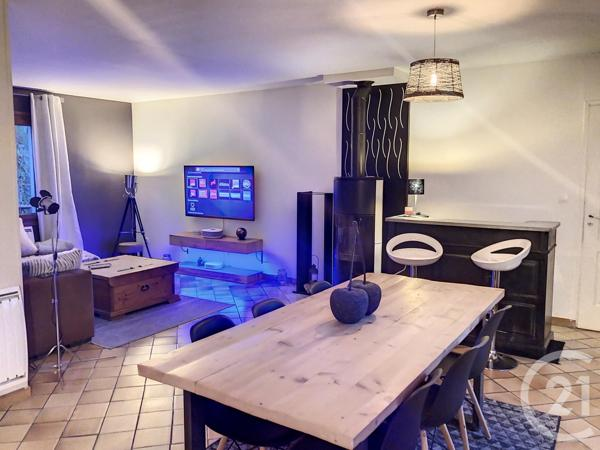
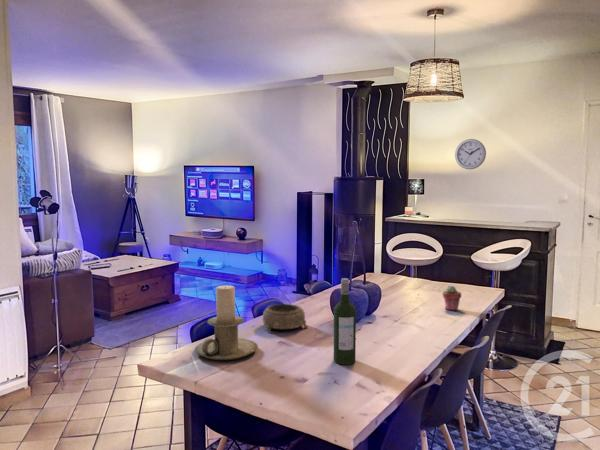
+ decorative bowl (285, 317)
+ potted succulent (451, 297)
+ candle holder (225, 319)
+ wine bottle (344, 320)
+ wall clock (470, 154)
